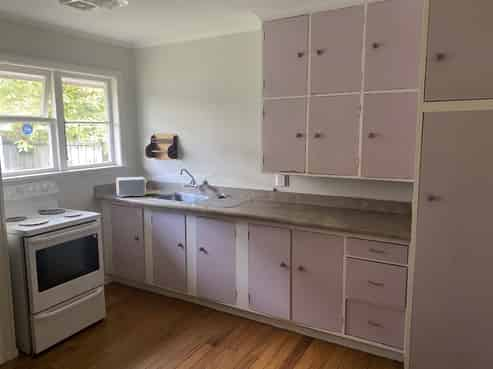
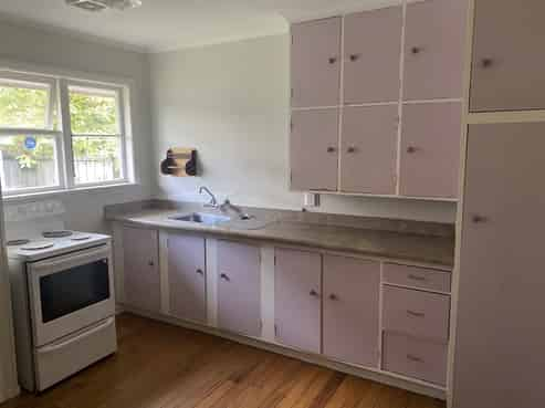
- toaster (132, 186)
